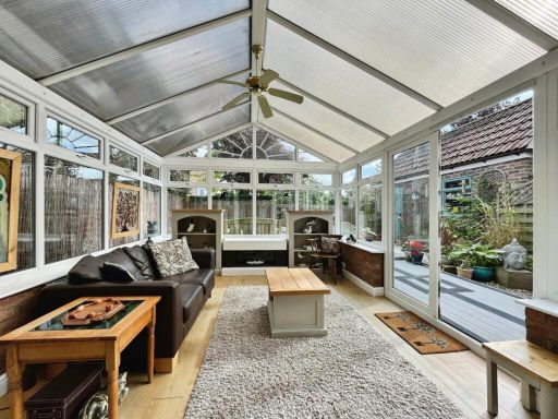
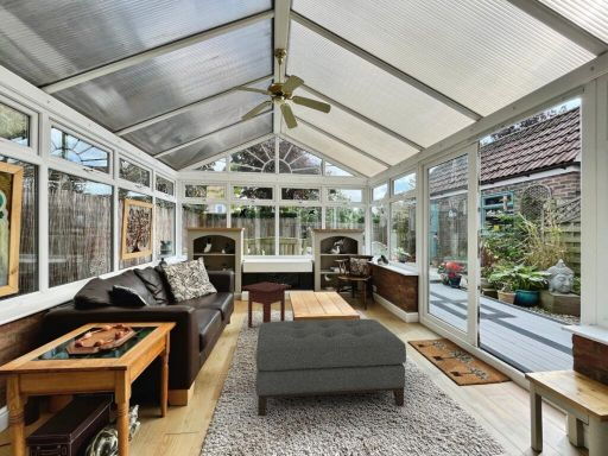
+ side table (266, 305)
+ ottoman (325, 357)
